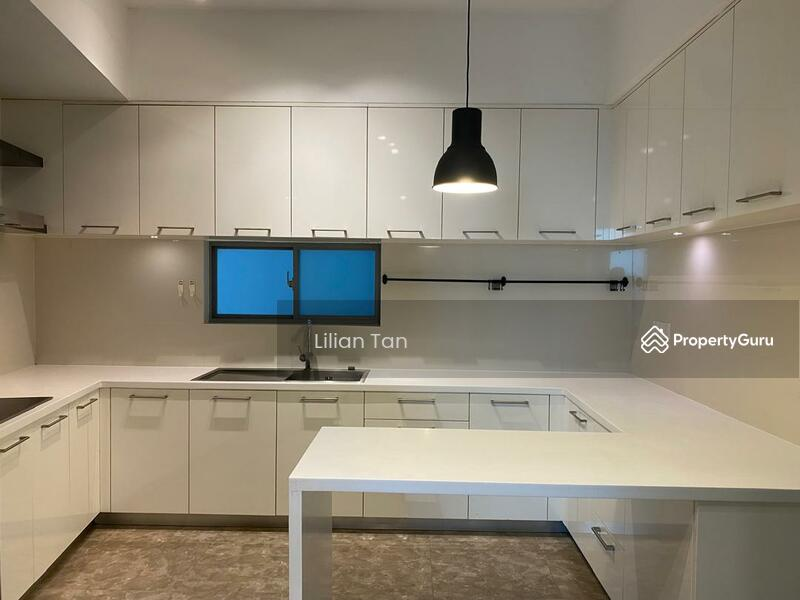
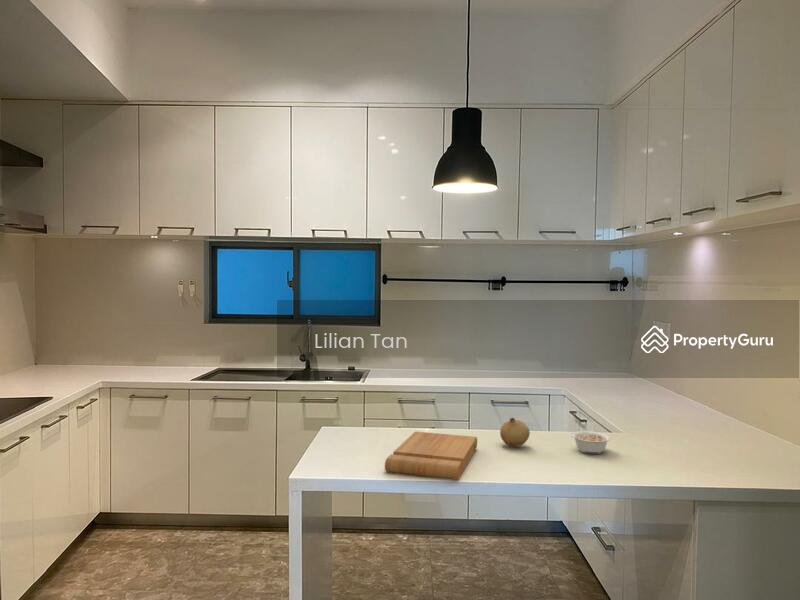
+ fruit (514, 431)
+ cutting board (434, 453)
+ legume (590, 442)
